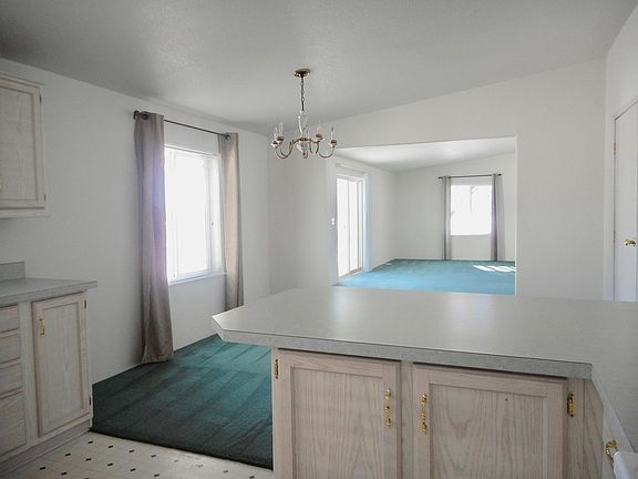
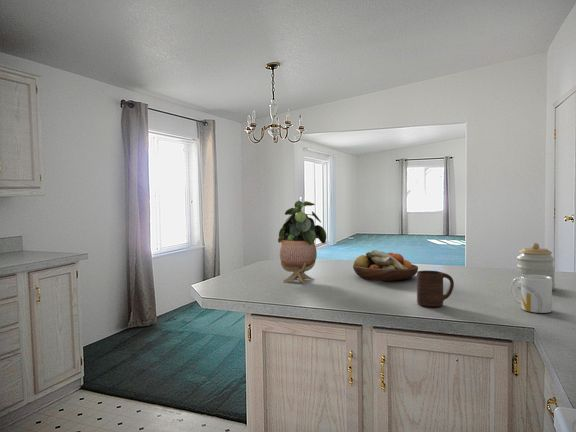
+ potted plant (301, 240)
+ cup (433, 288)
+ jar (535, 265)
+ fruit bowl (385, 263)
+ mug (530, 292)
